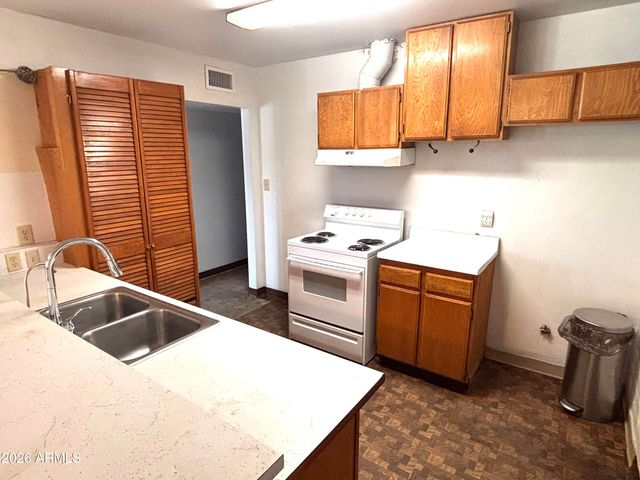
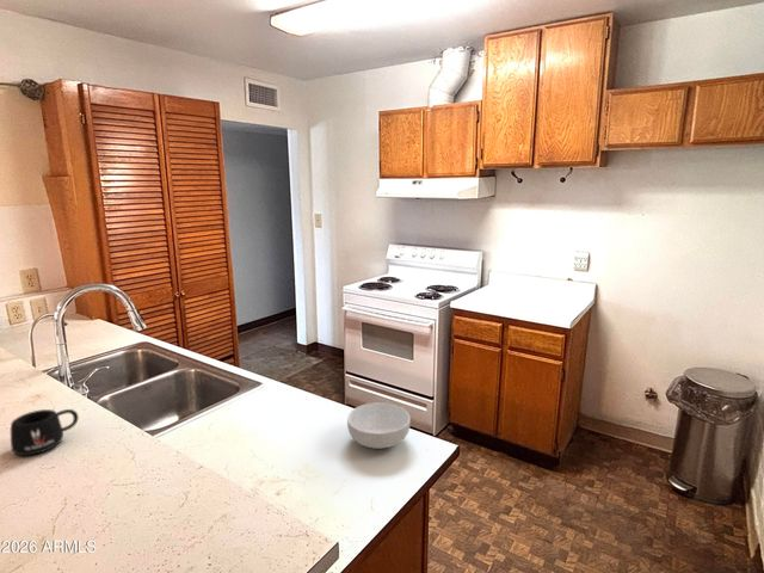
+ cereal bowl (378, 429)
+ mug (45, 429)
